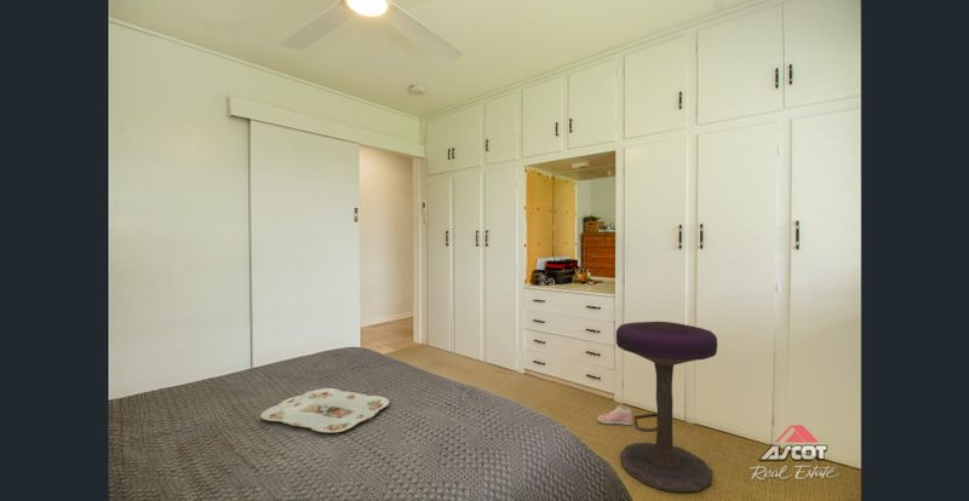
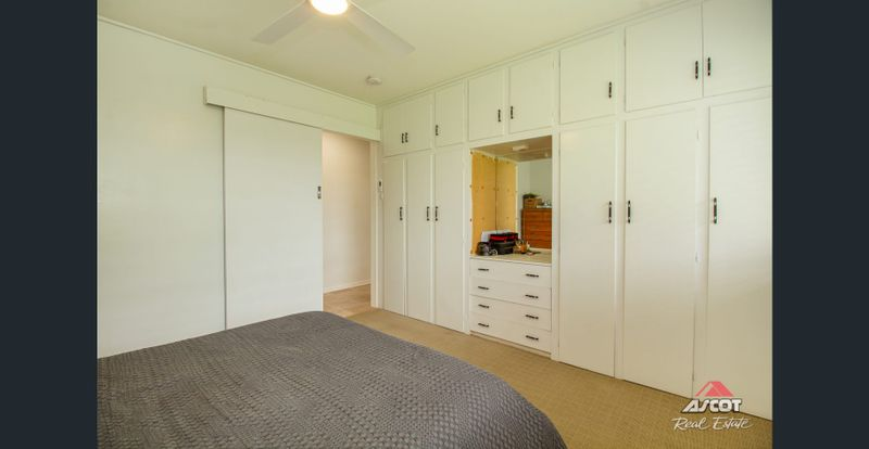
- sneaker (614, 413)
- serving tray (327, 409)
- stool (664, 395)
